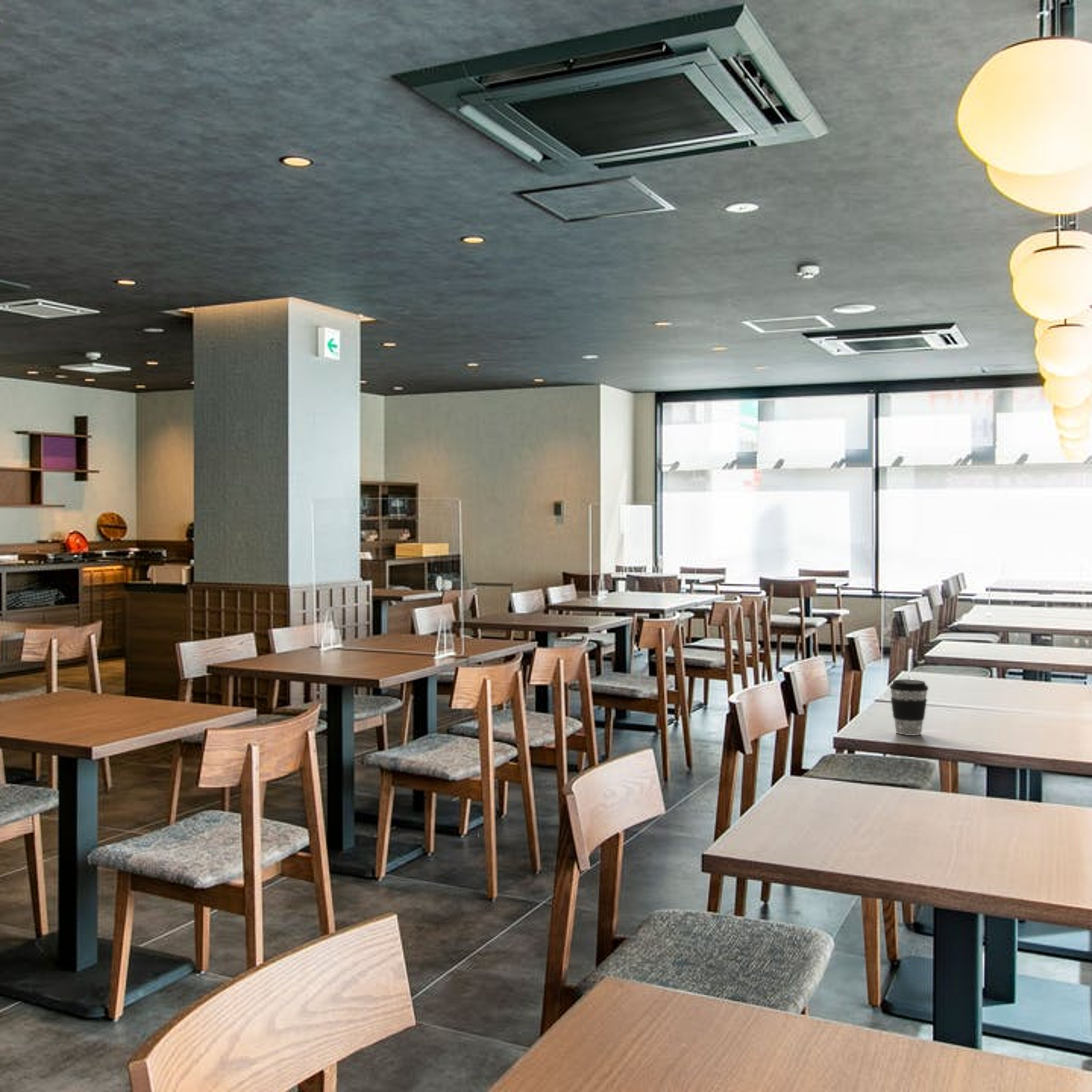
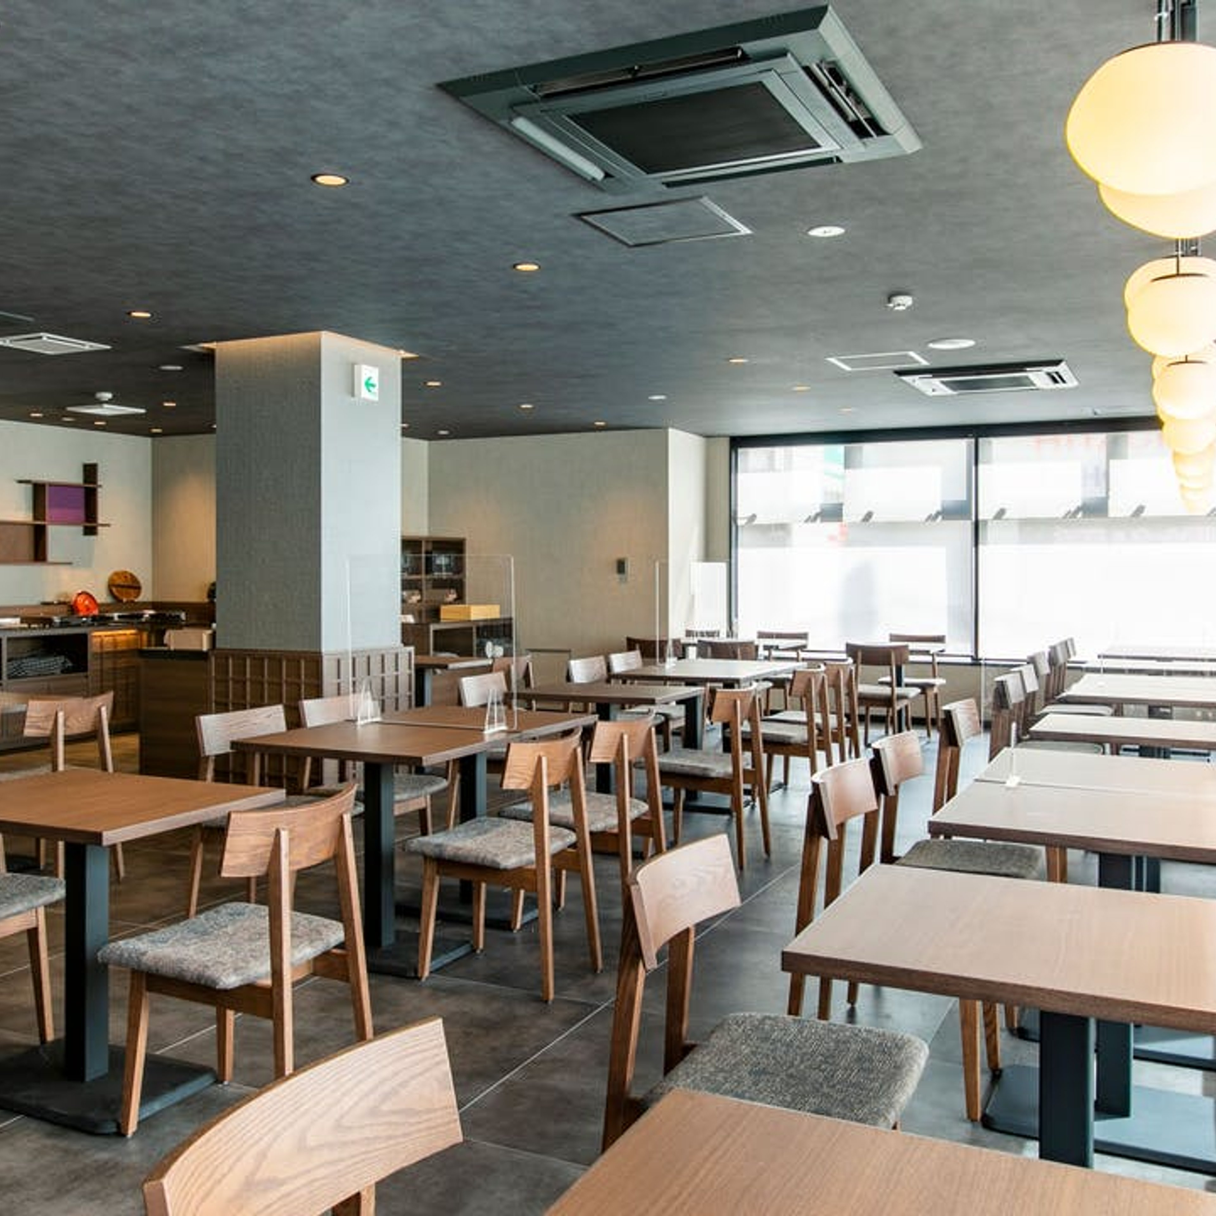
- coffee cup (909, 707)
